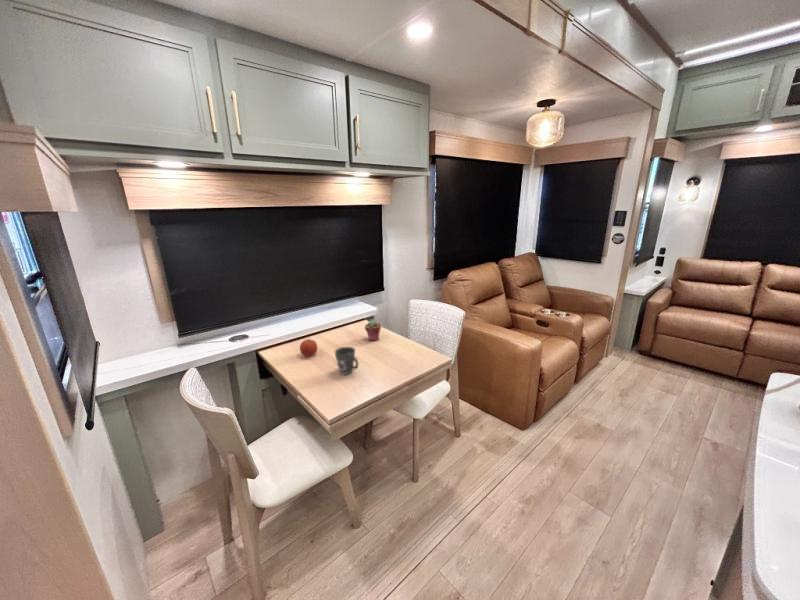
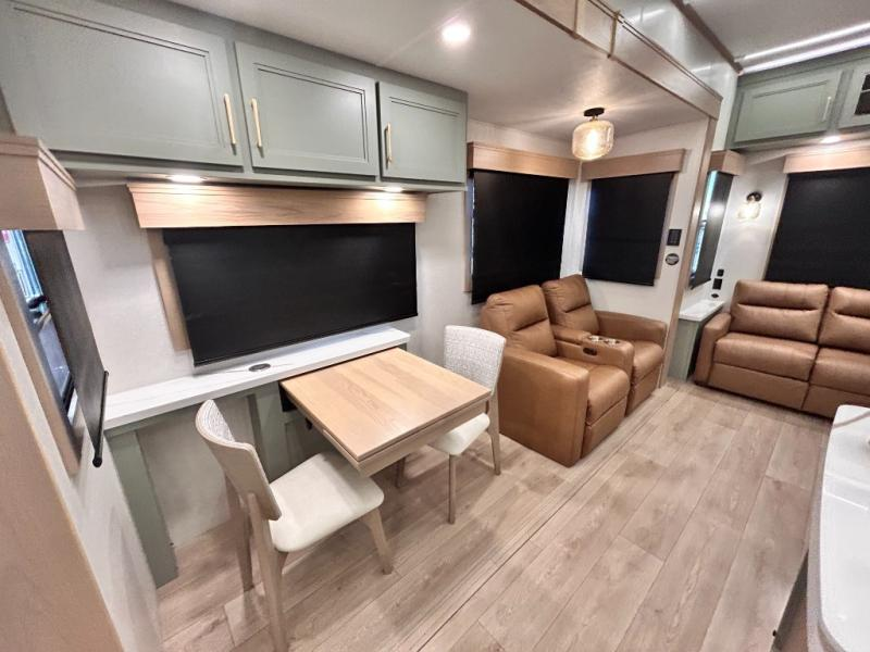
- potted succulent (373, 329)
- apple (308, 346)
- mug (347, 361)
